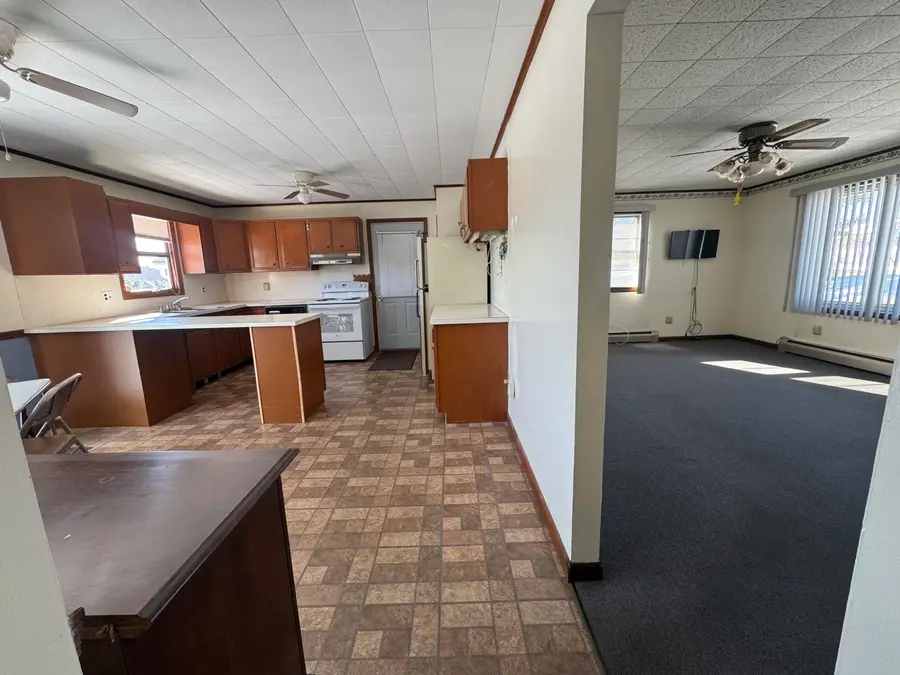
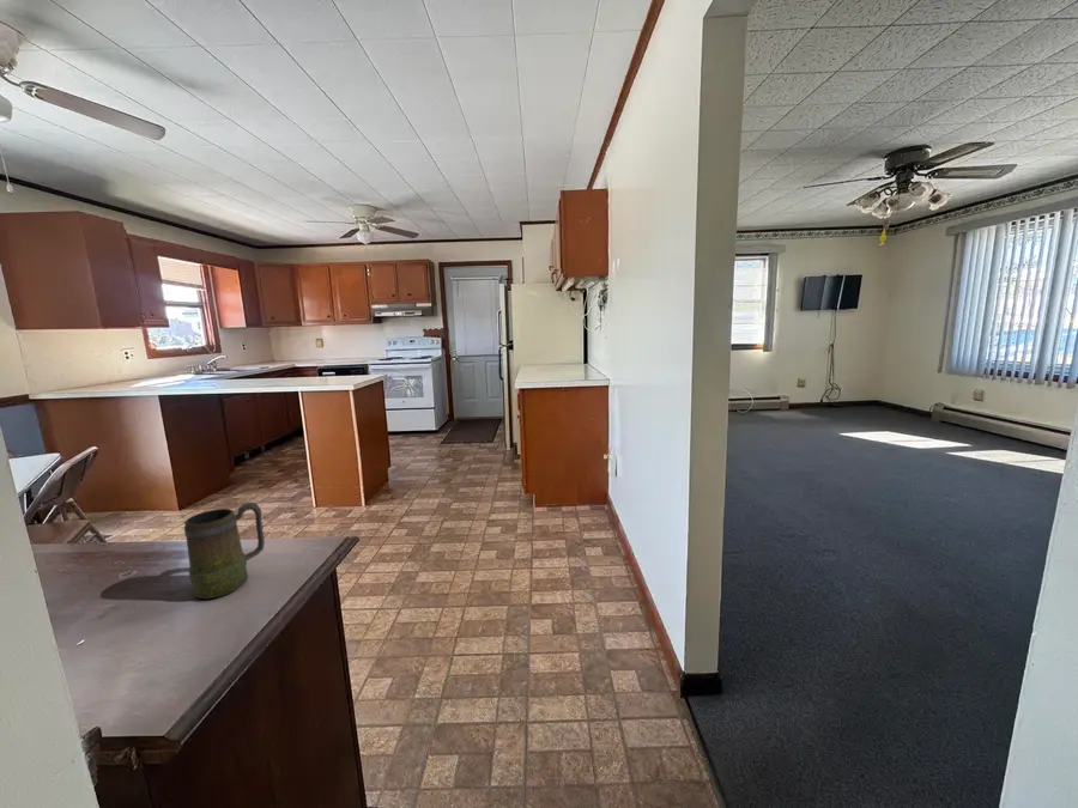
+ mug (228, 546)
